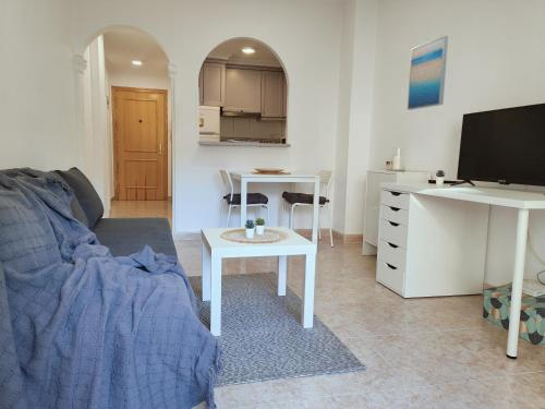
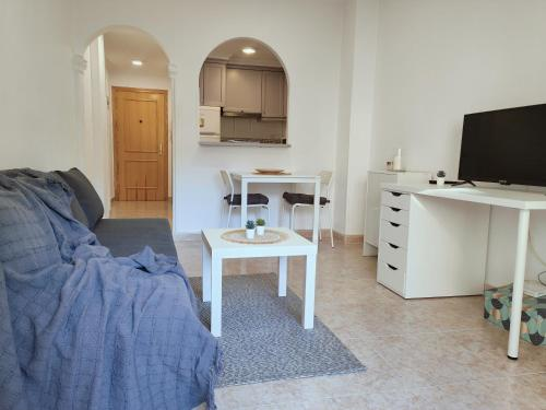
- wall art (426, 75)
